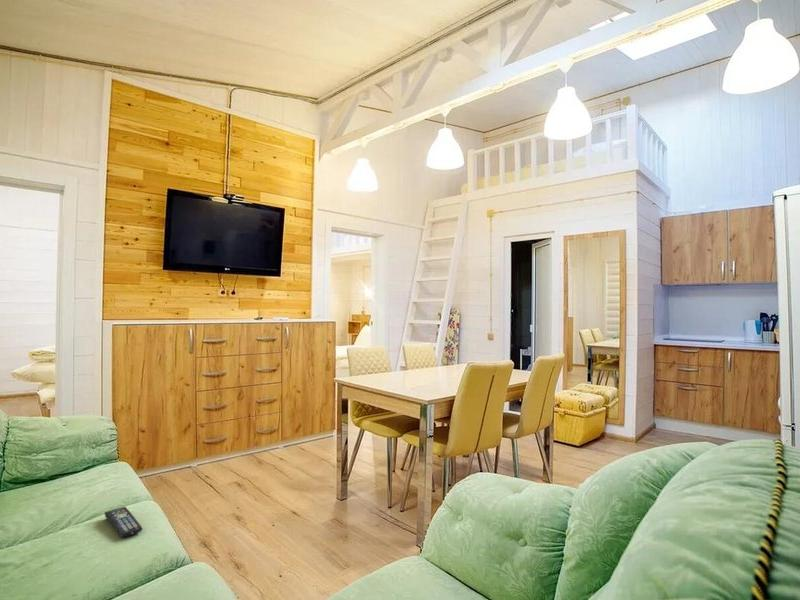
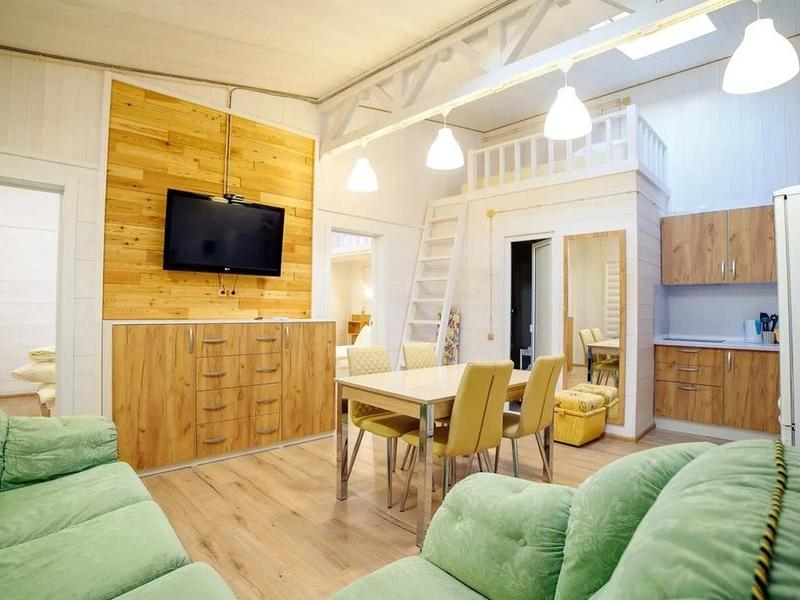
- remote control (122, 521)
